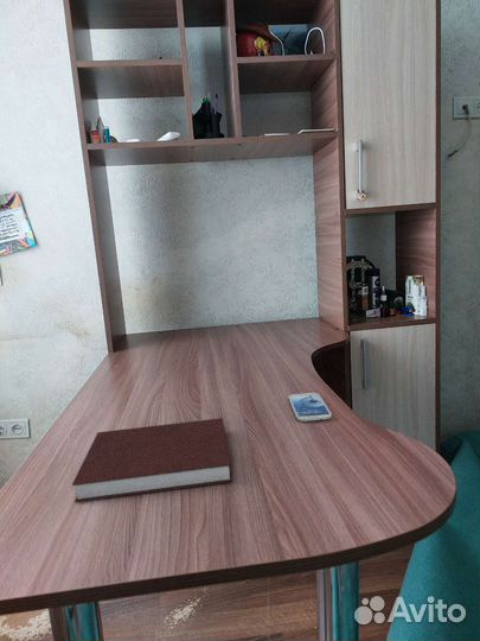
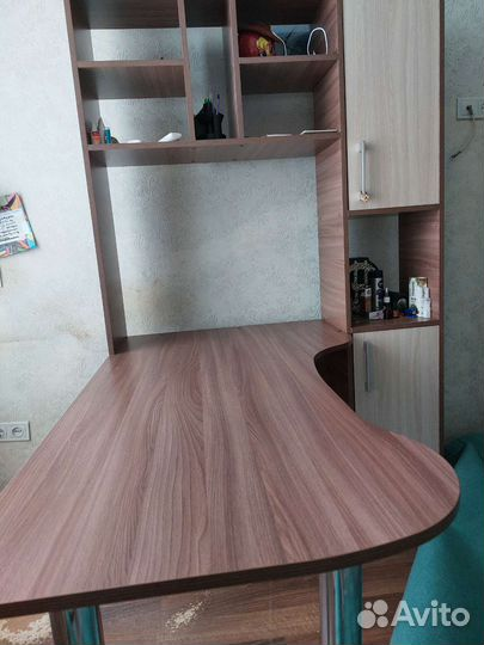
- notebook (158, 453)
- smartphone (308, 406)
